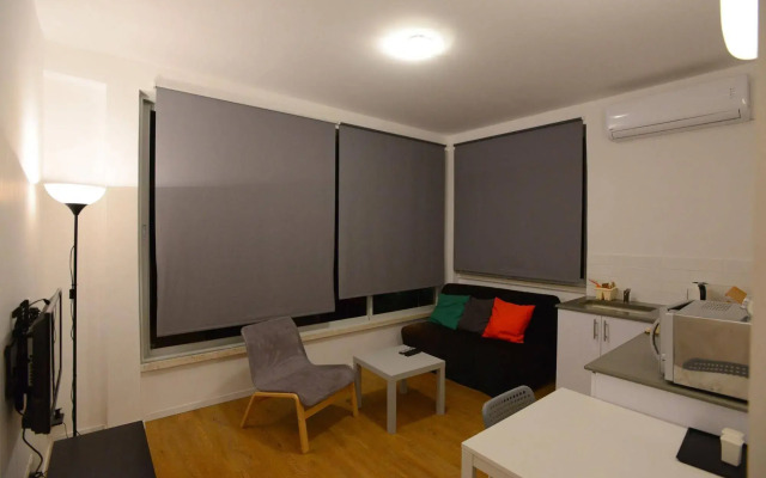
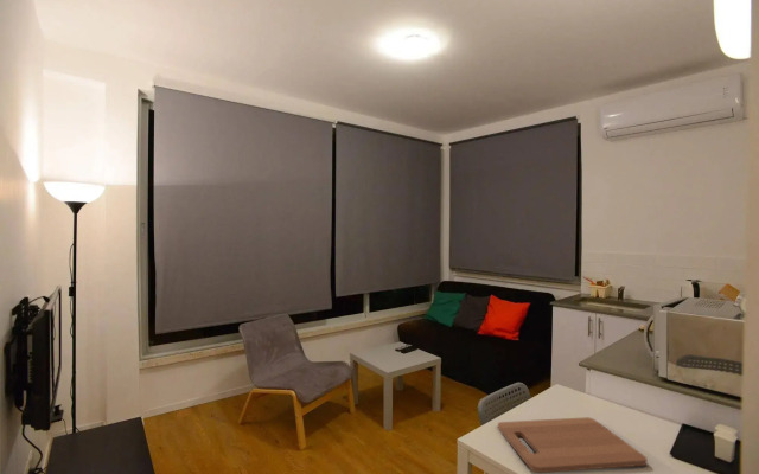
+ cutting board (566, 441)
